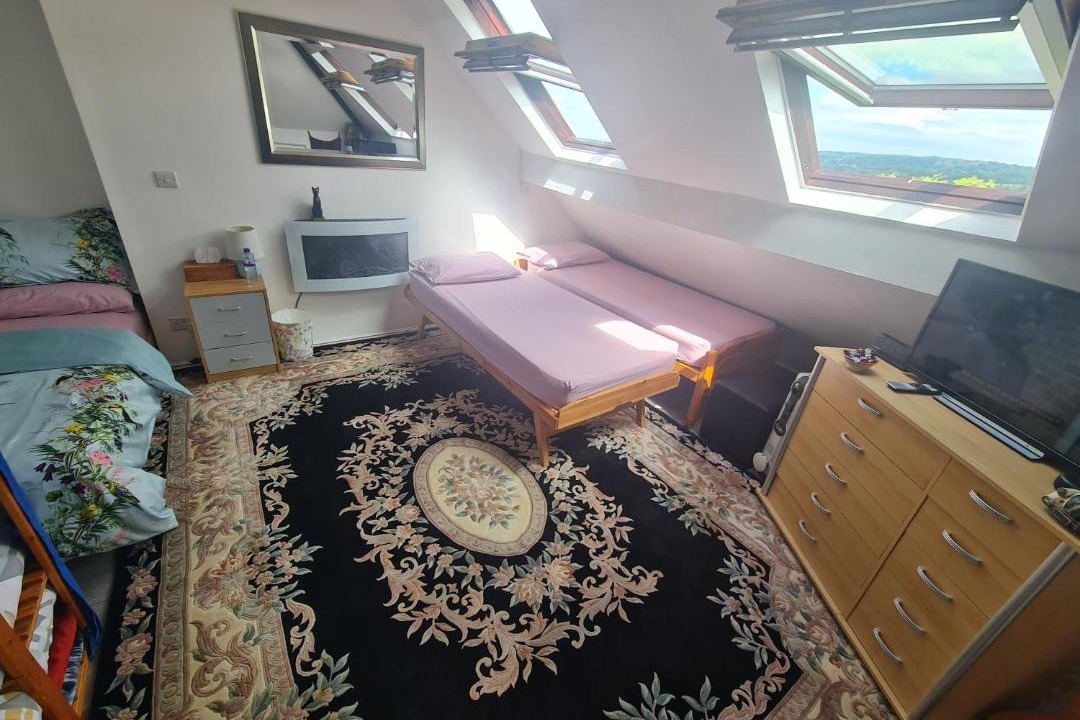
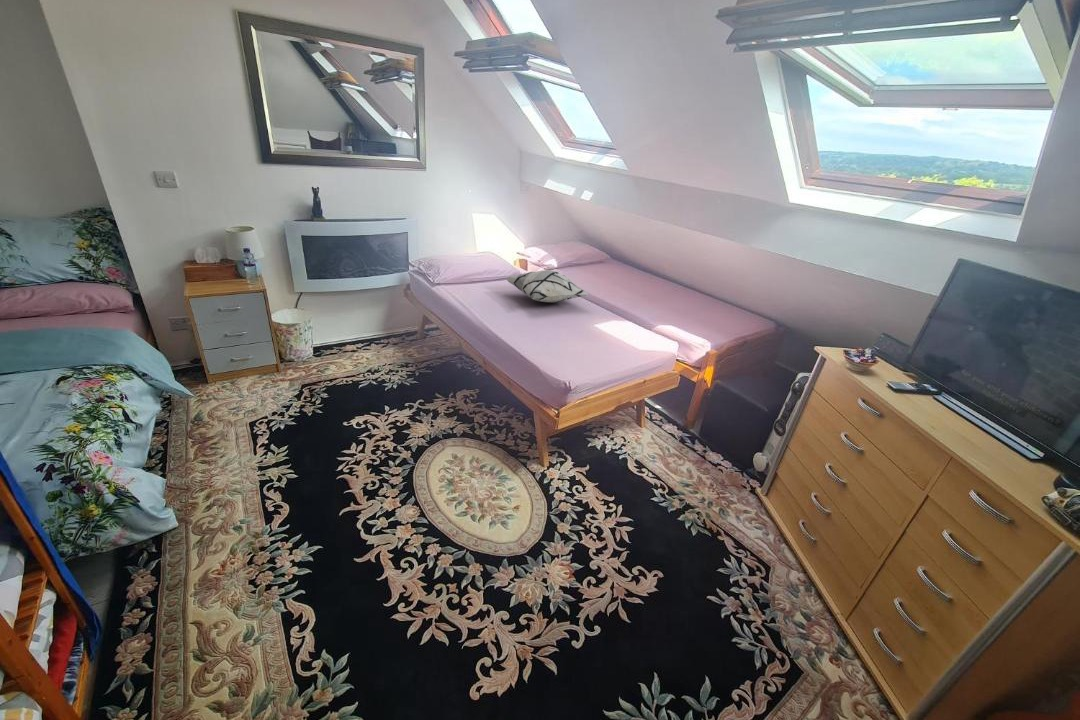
+ decorative pillow (545, 286)
